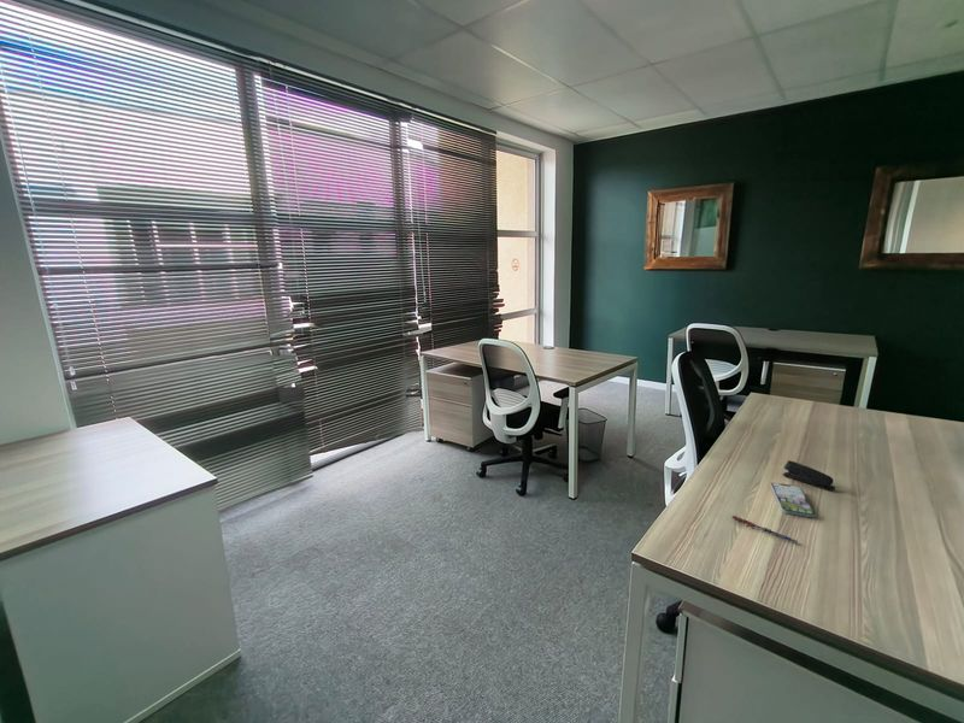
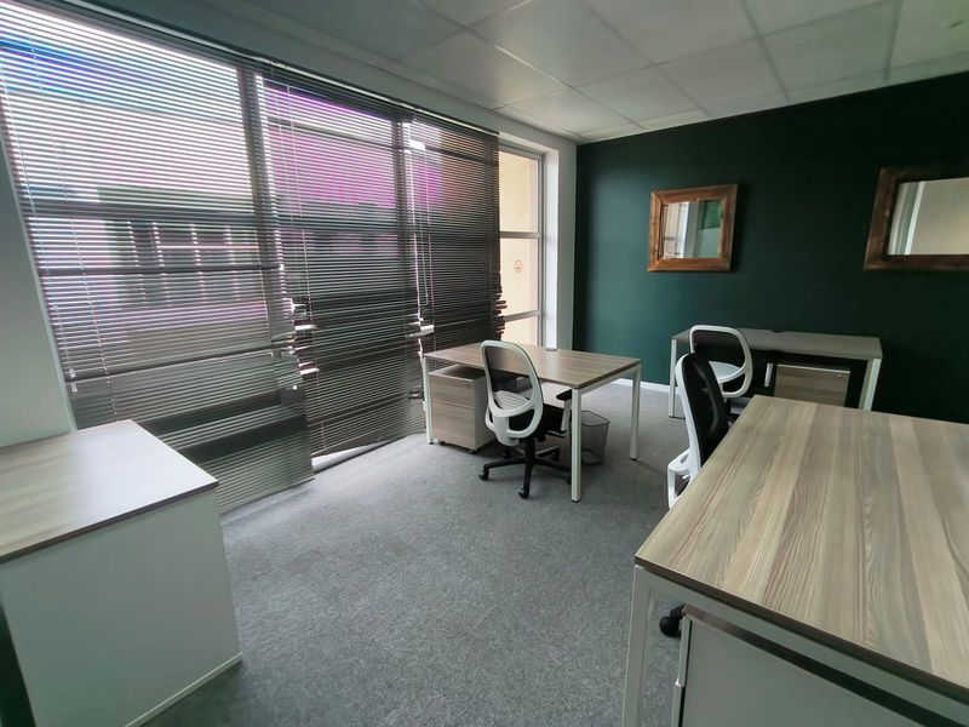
- pen (763, 528)
- smartphone (790, 499)
- stapler (809, 474)
